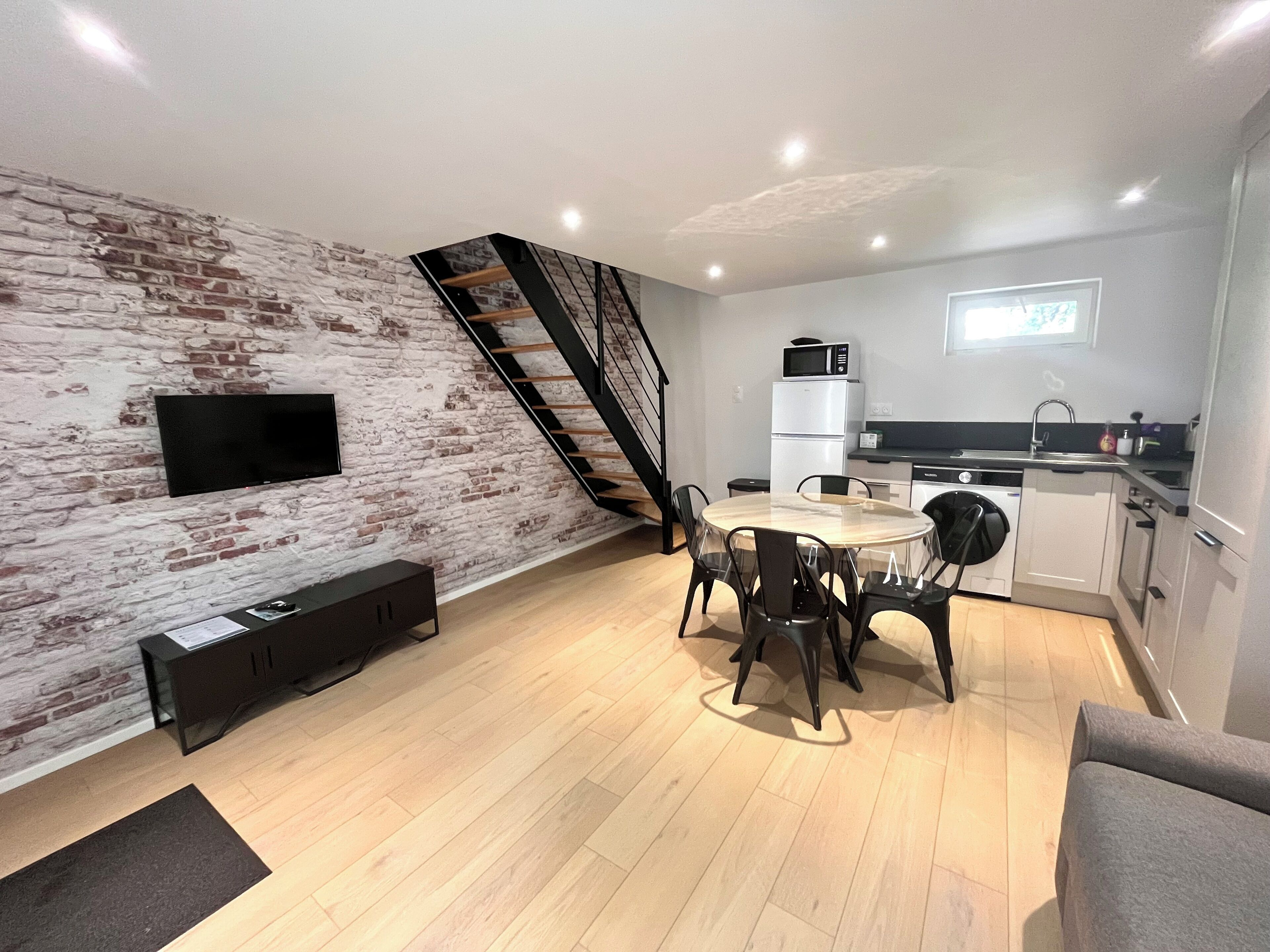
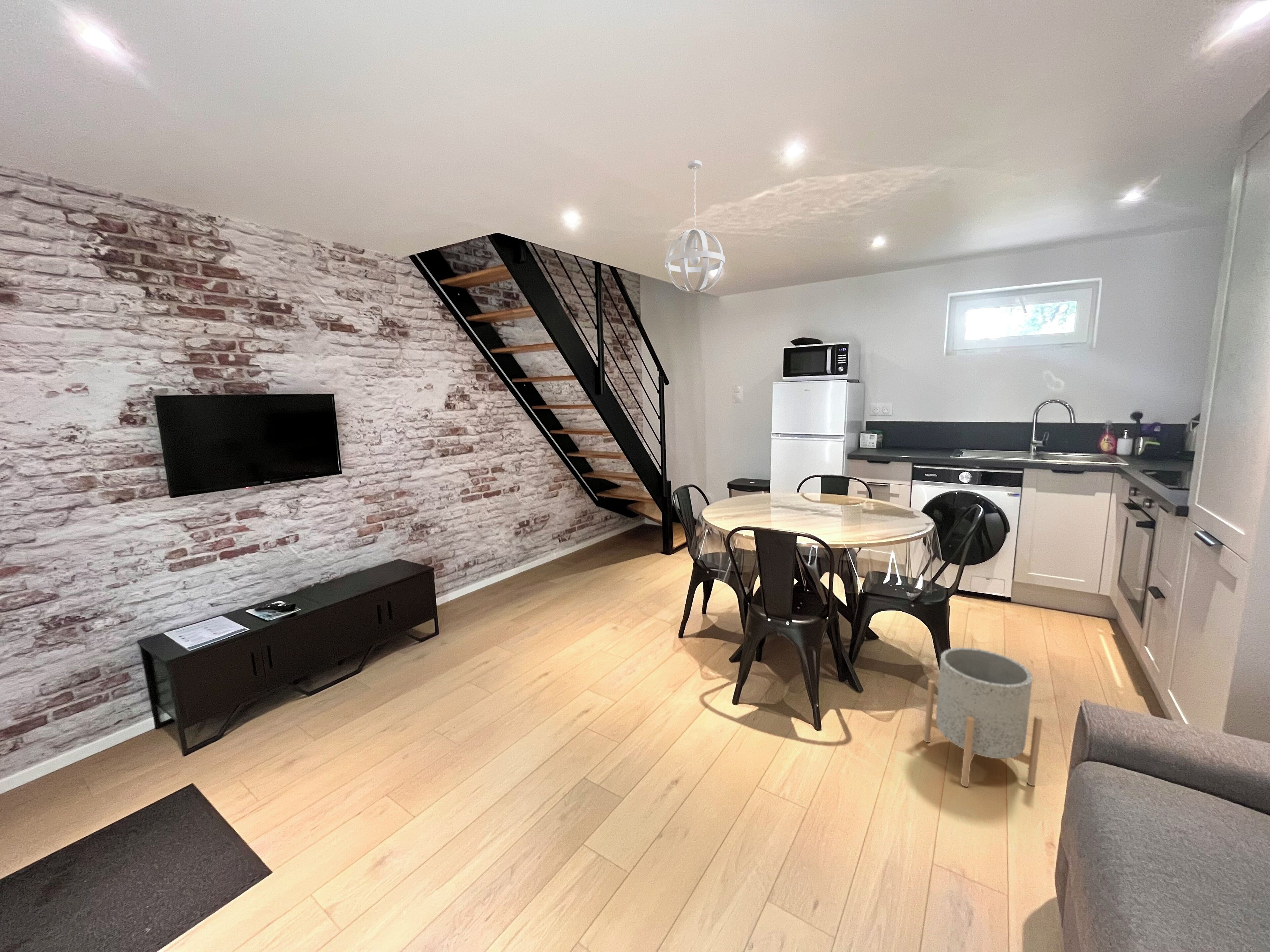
+ pendant light (695, 230)
+ planter (980, 714)
